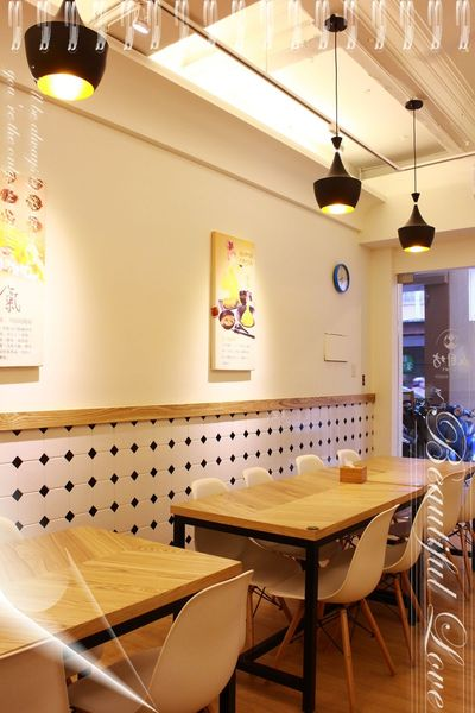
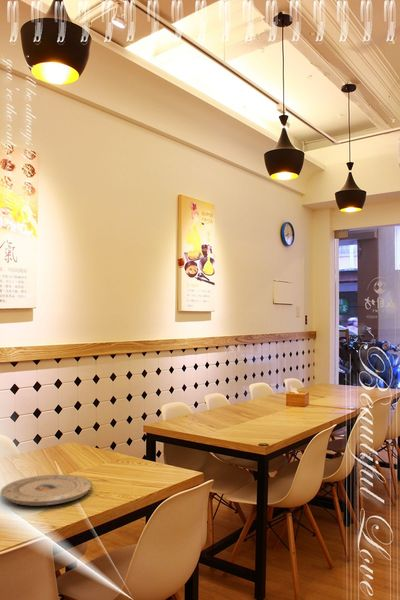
+ plate (47, 489)
